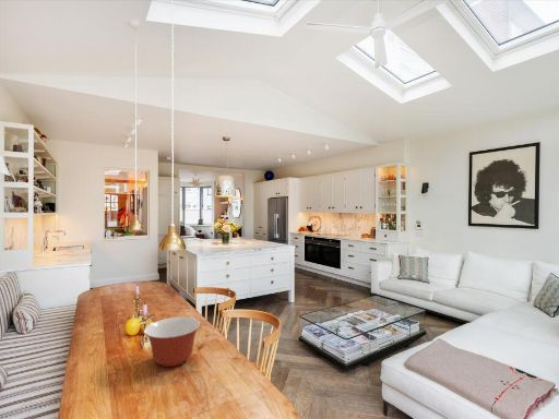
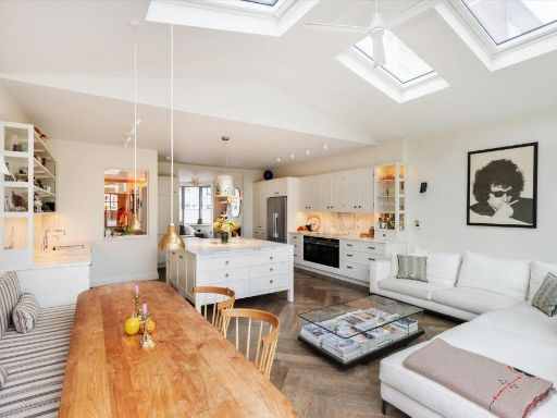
- mixing bowl (173, 343)
